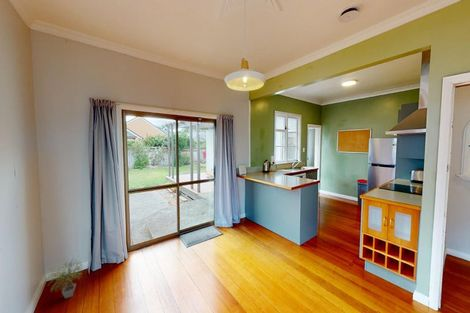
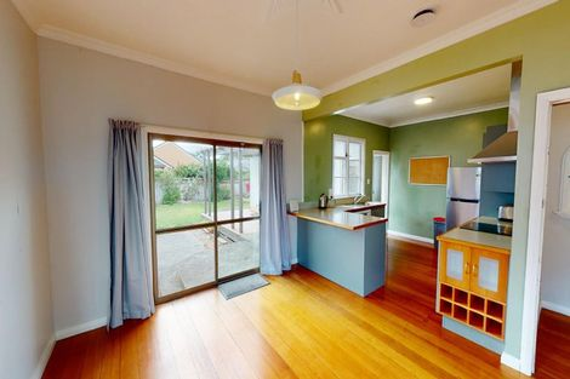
- potted plant (66, 278)
